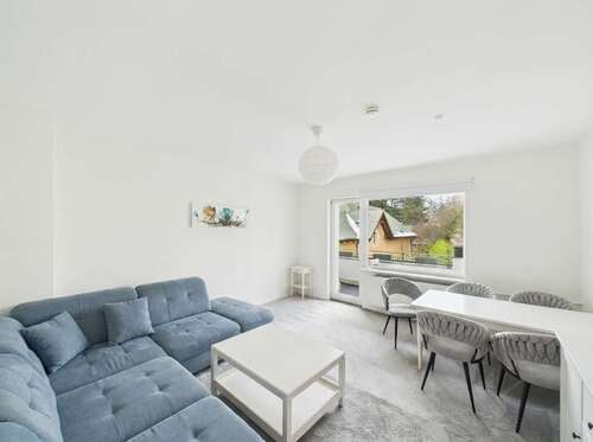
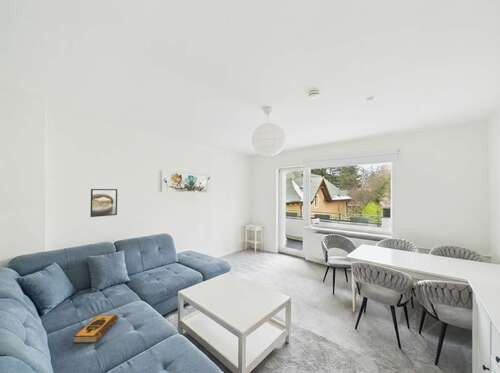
+ hardback book (97, 328)
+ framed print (104, 202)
